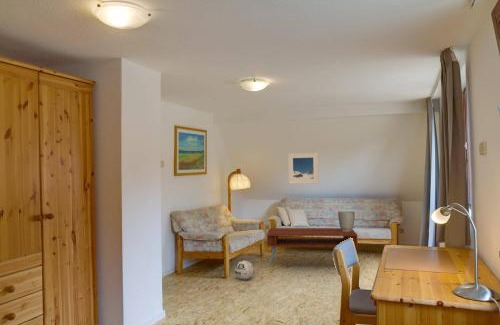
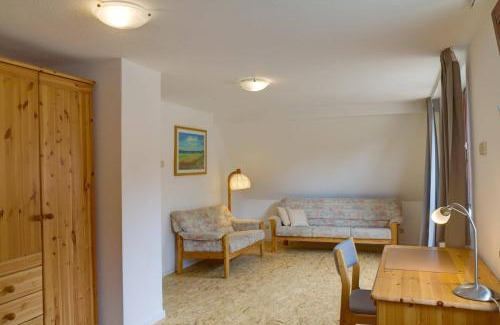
- ceramic pot (346, 221)
- coffee table (311, 246)
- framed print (303, 168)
- ball (244, 270)
